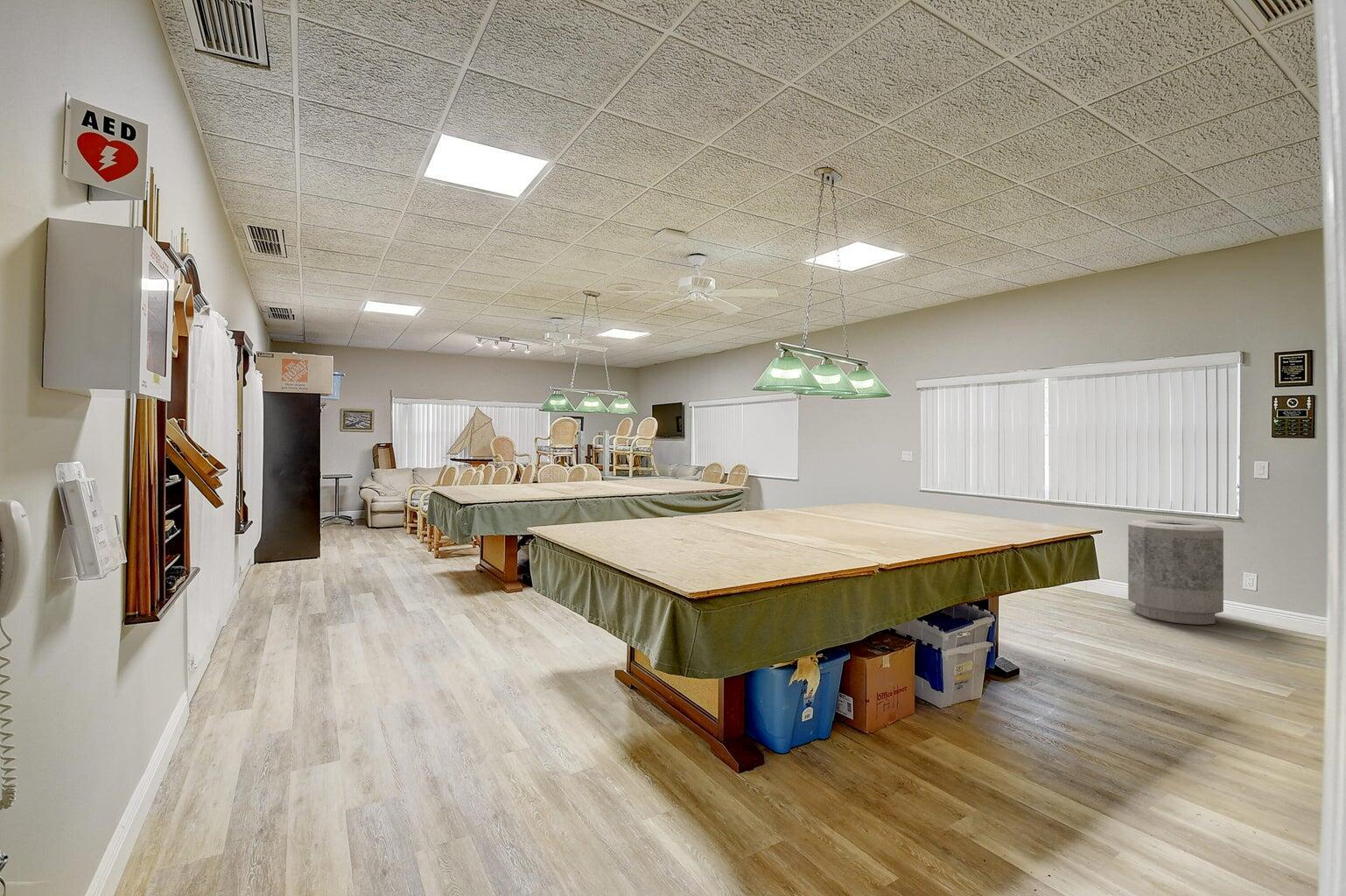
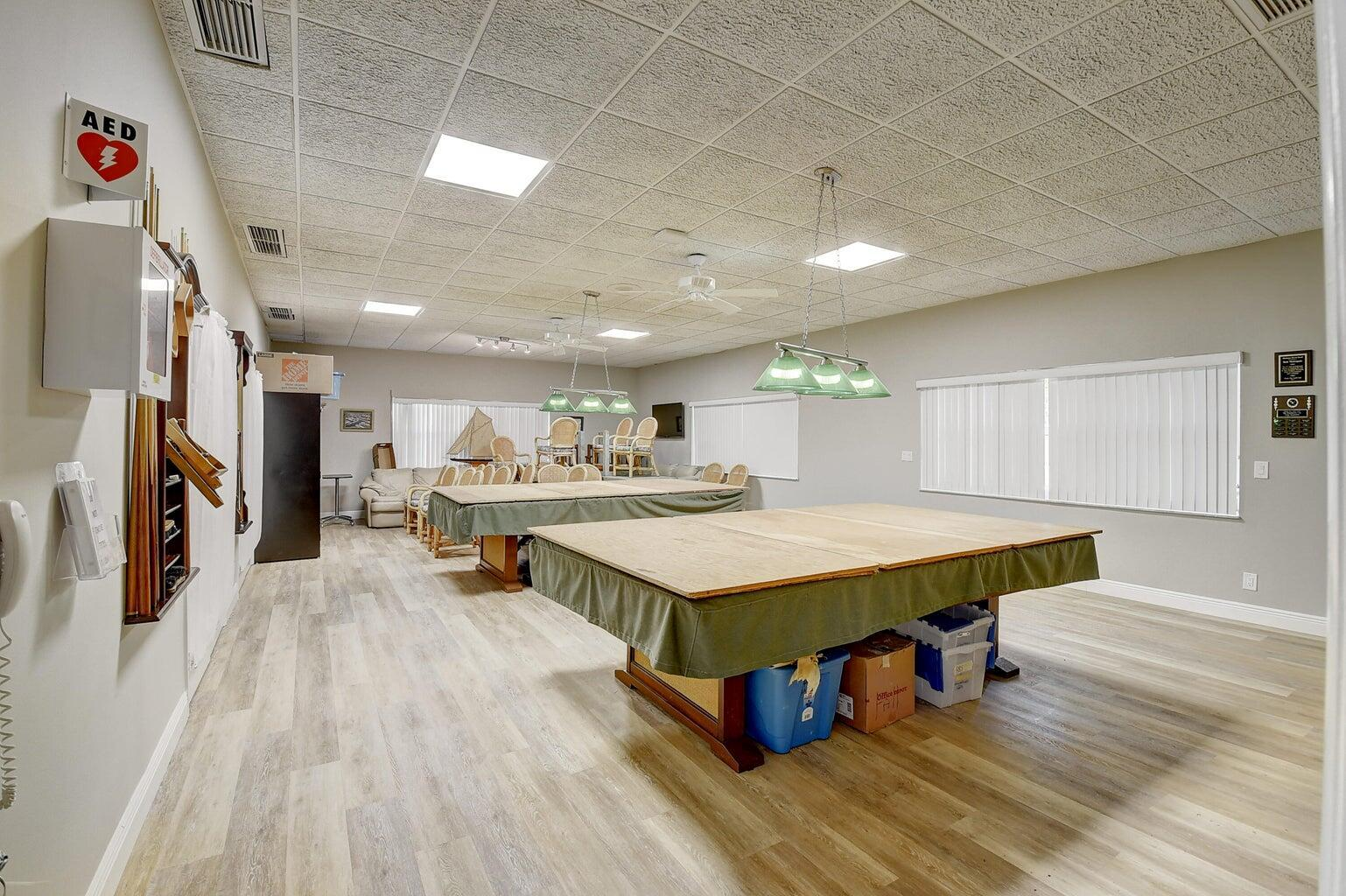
- trash can (1174, 569)
